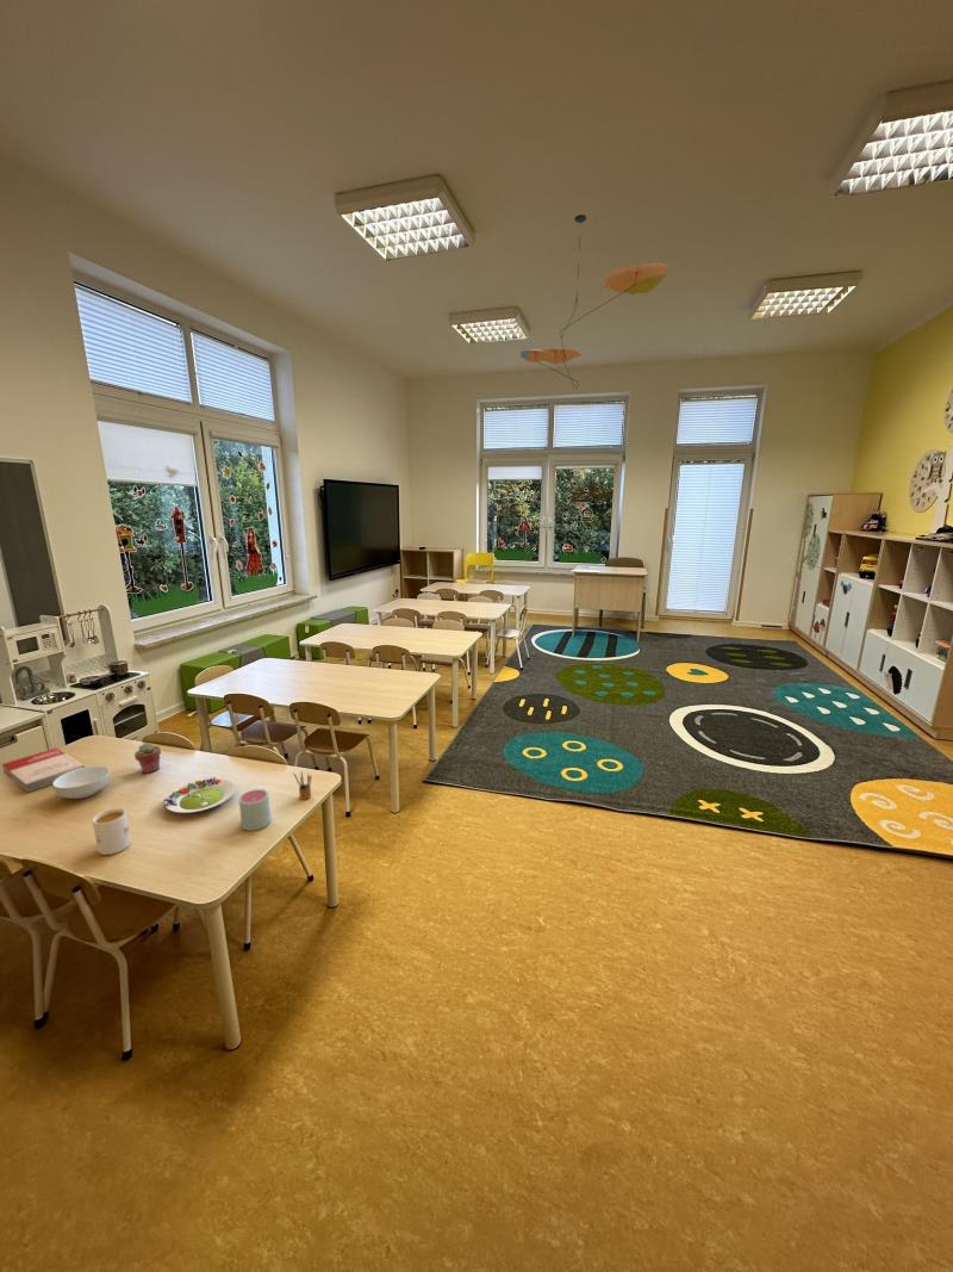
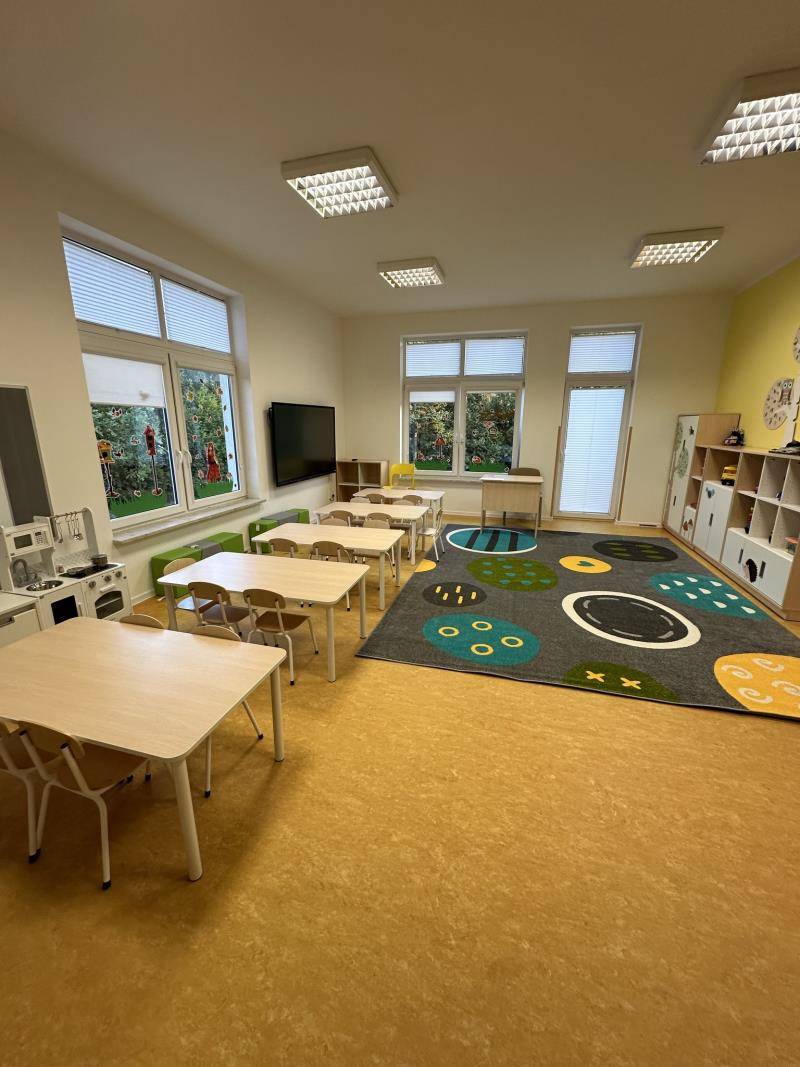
- mug (257, 805)
- pencil box (303, 784)
- potted succulent (148, 756)
- ceiling mobile (591, 311)
- book (43, 768)
- cereal bowl (83, 784)
- mug (108, 829)
- salad plate (201, 795)
